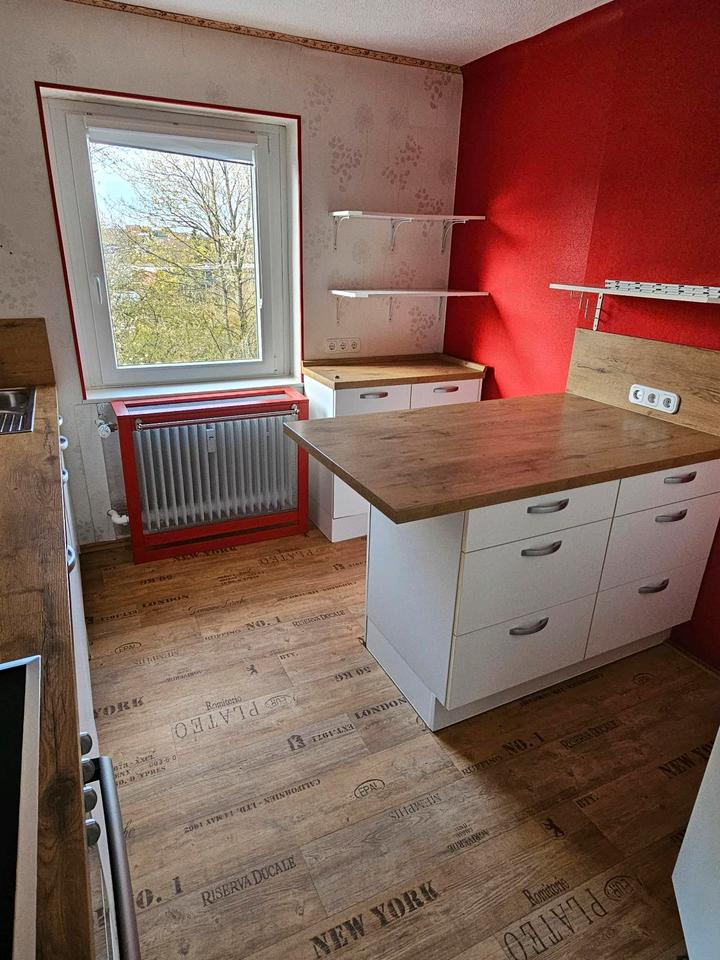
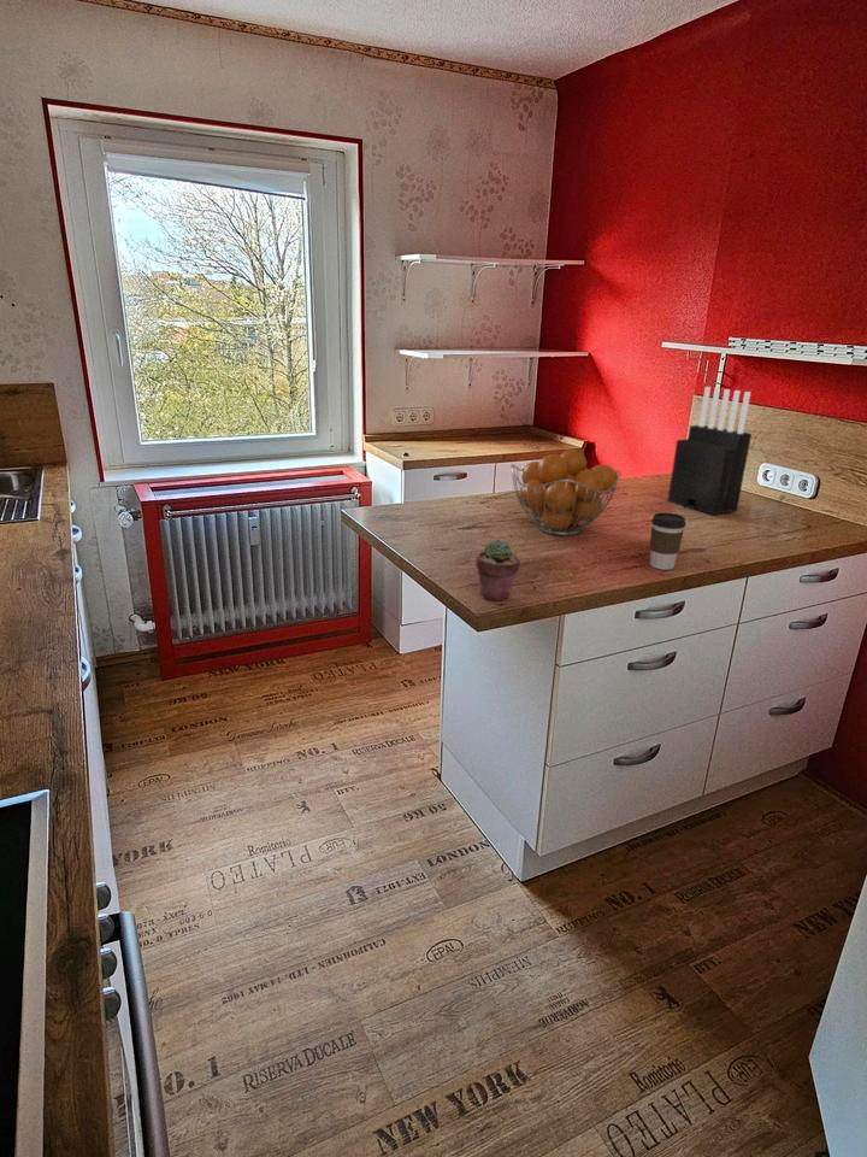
+ fruit basket (562, 491)
+ knife block (708, 450)
+ coffee cup (665, 541)
+ potted succulent (496, 568)
